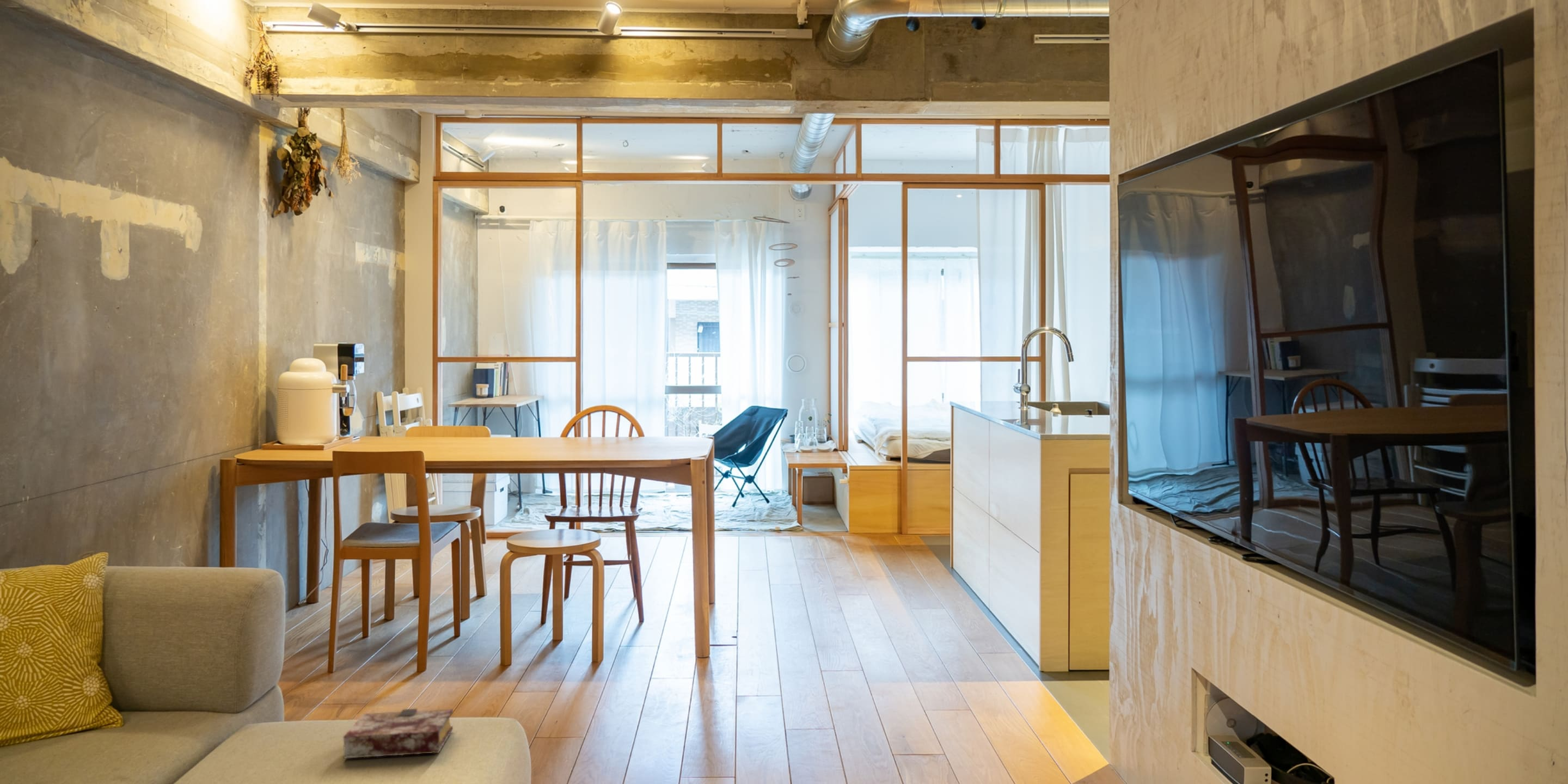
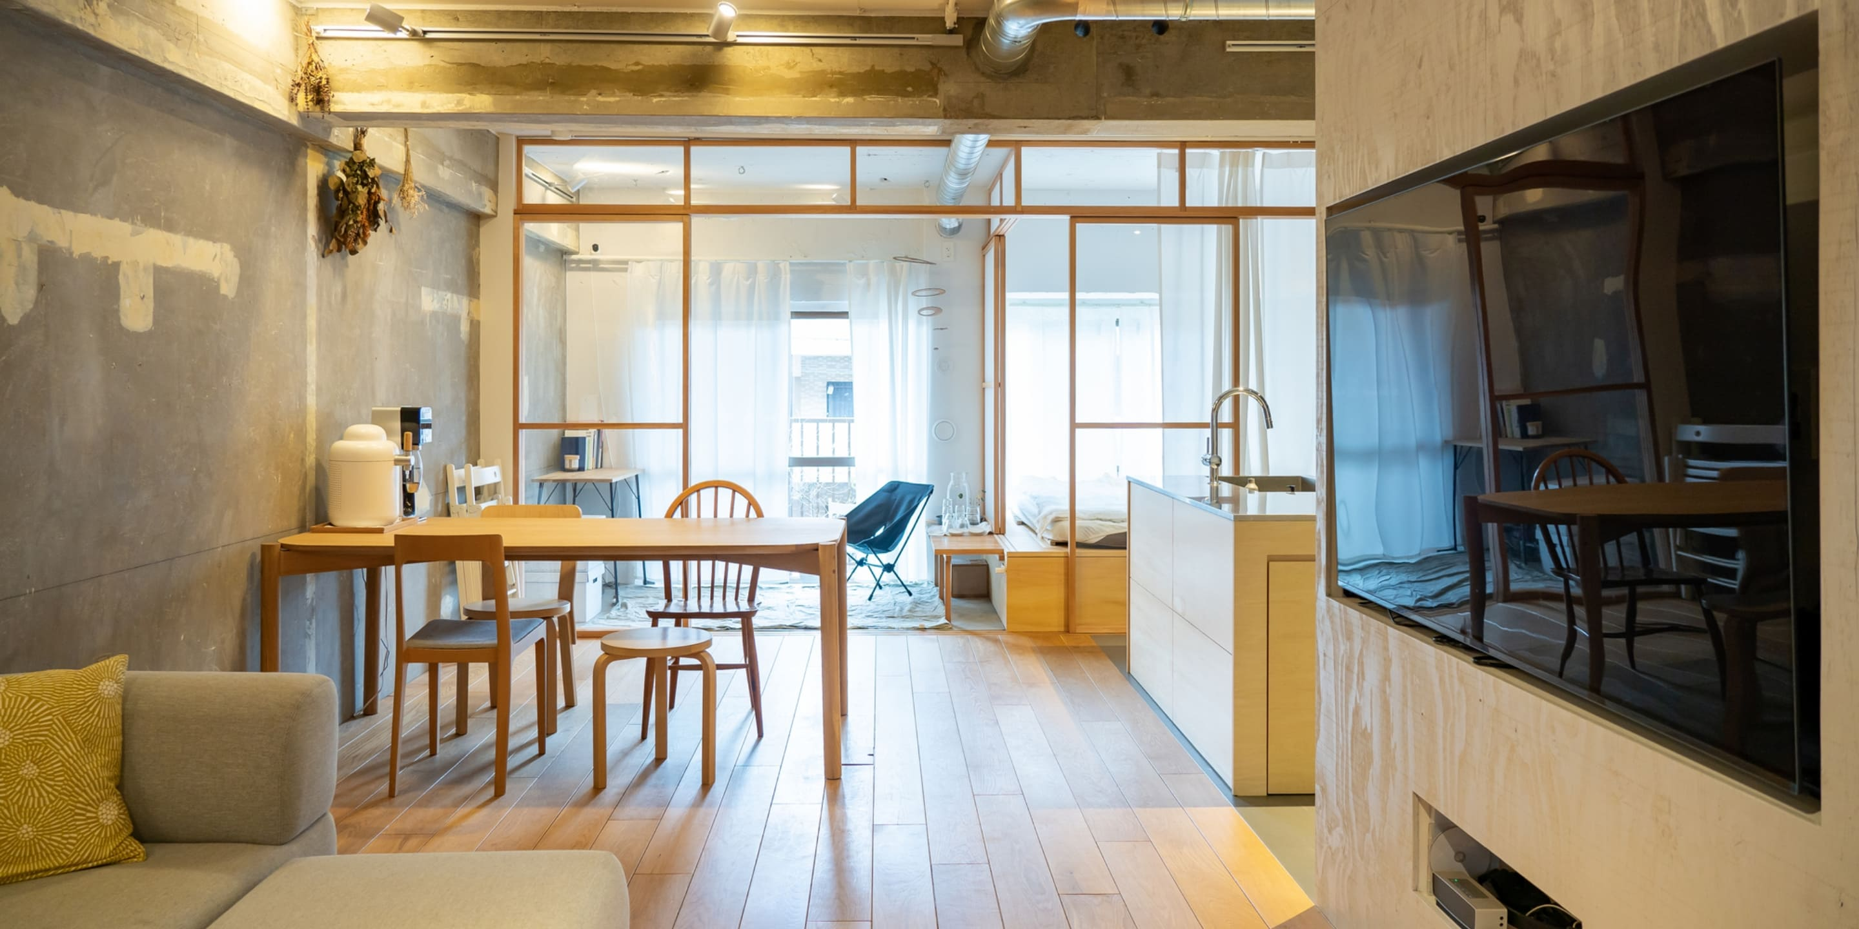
- book (401, 732)
